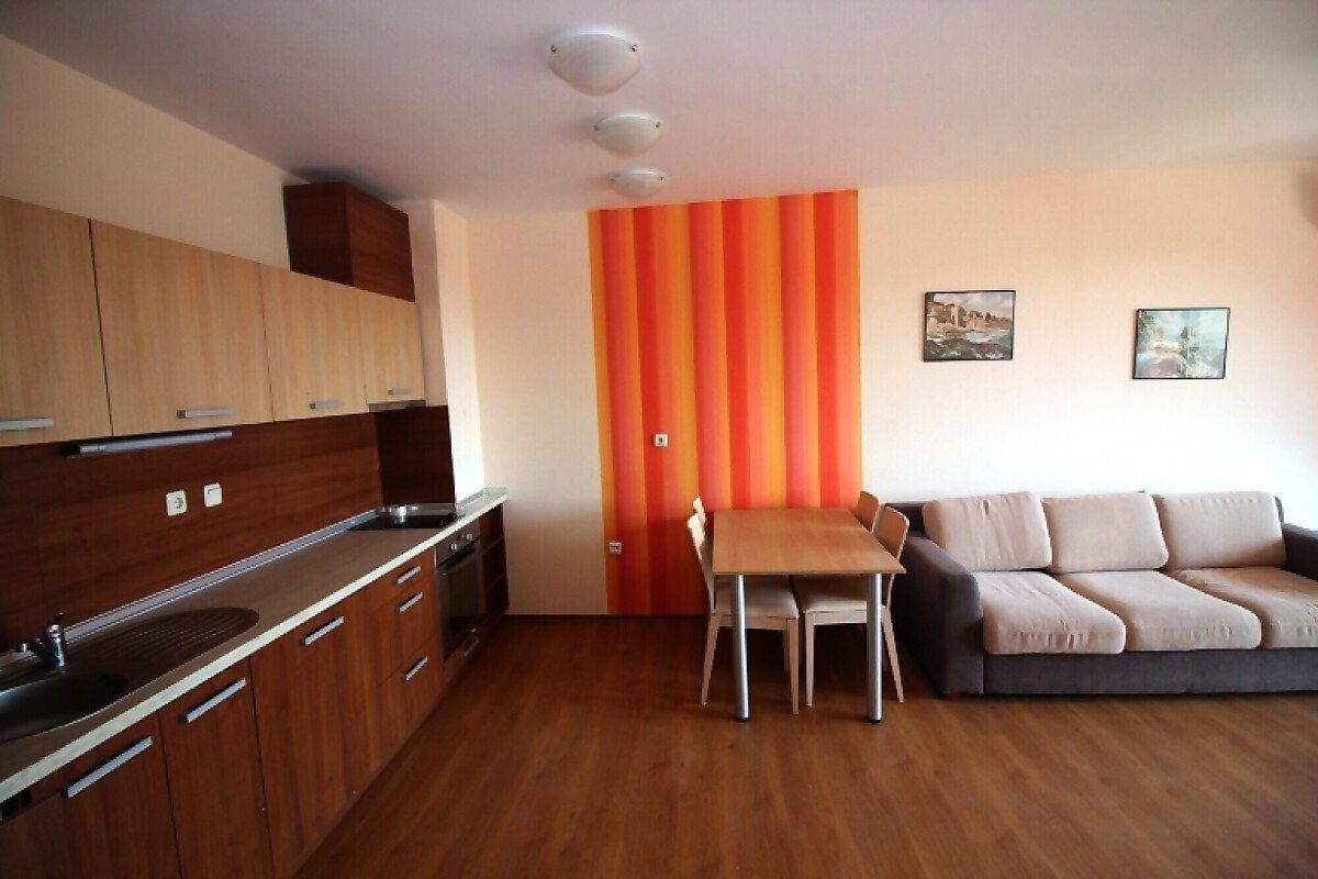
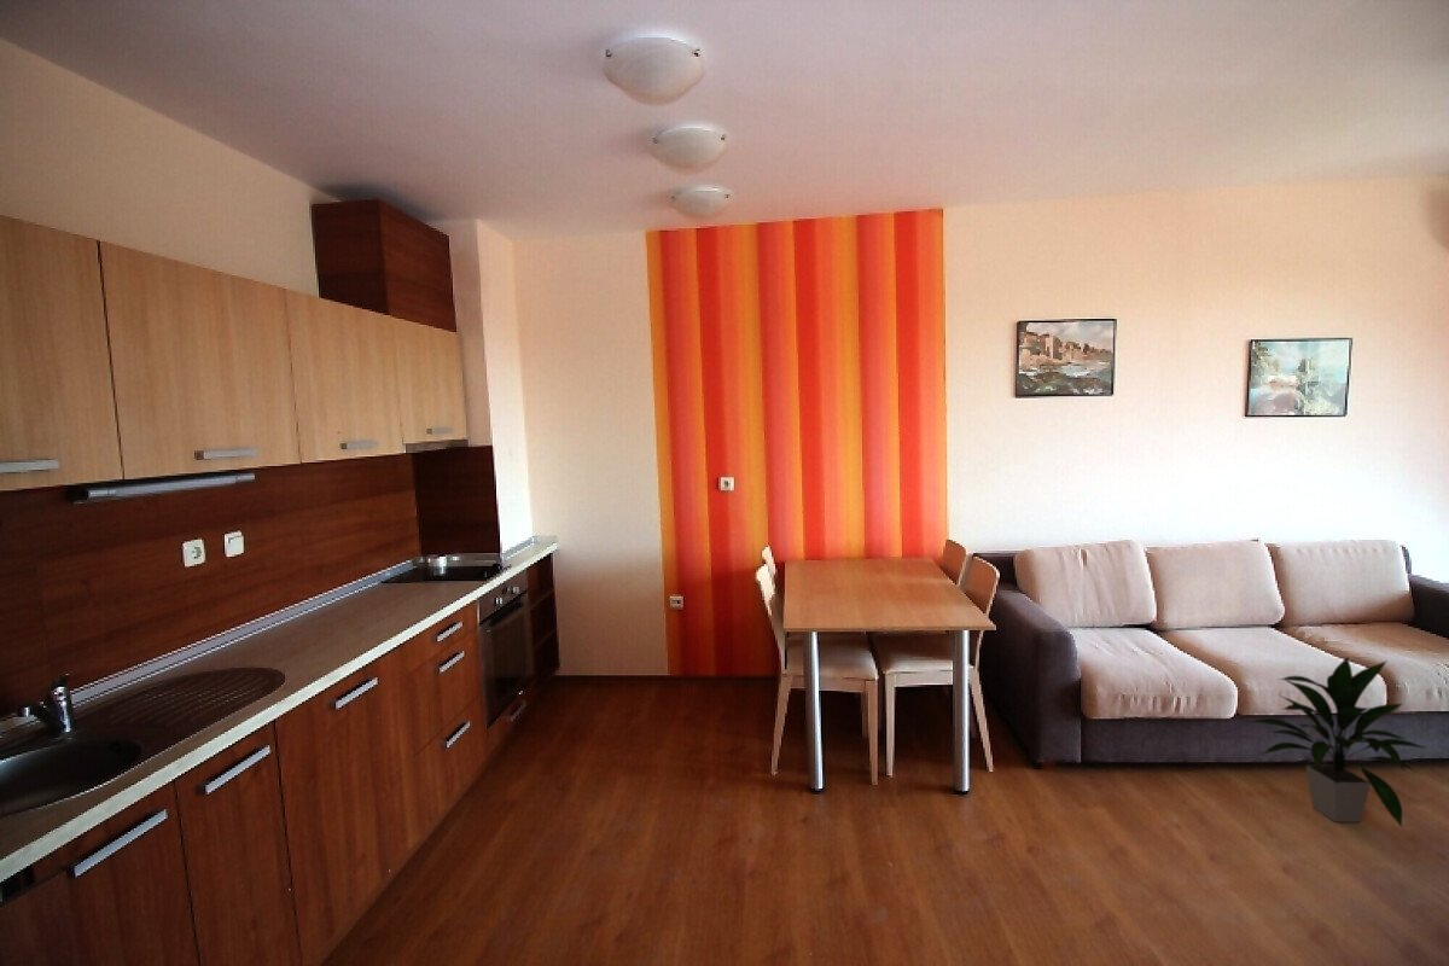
+ indoor plant (1339, 739)
